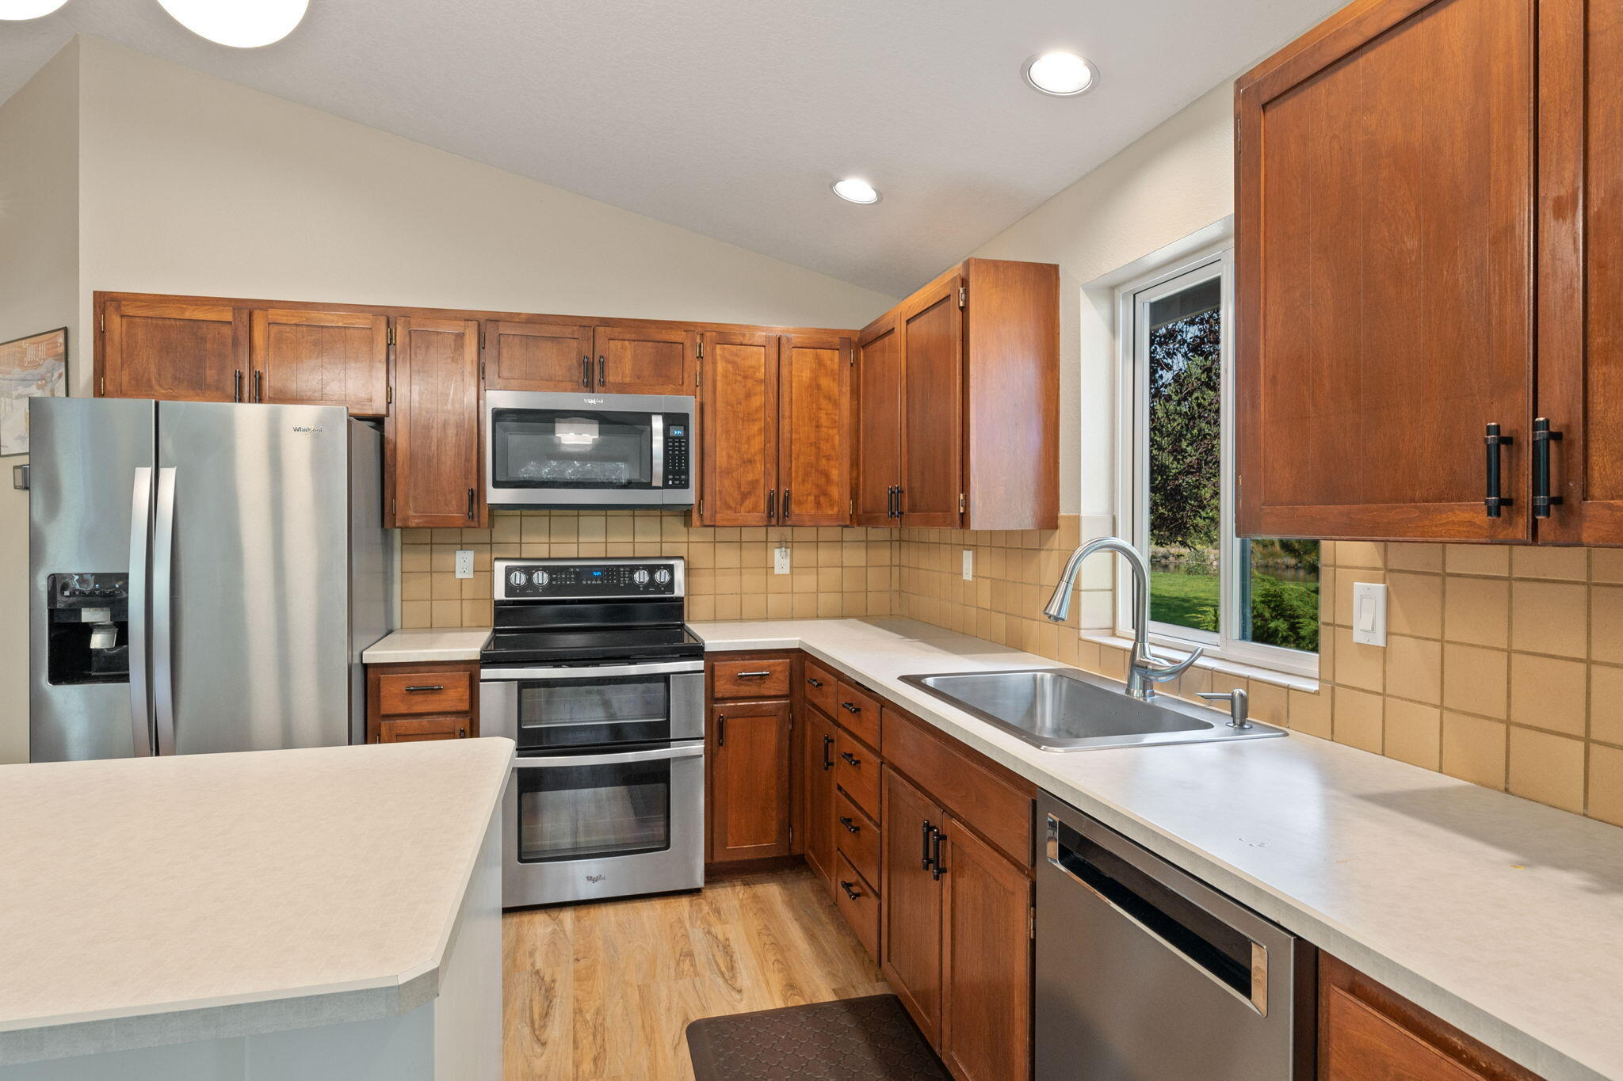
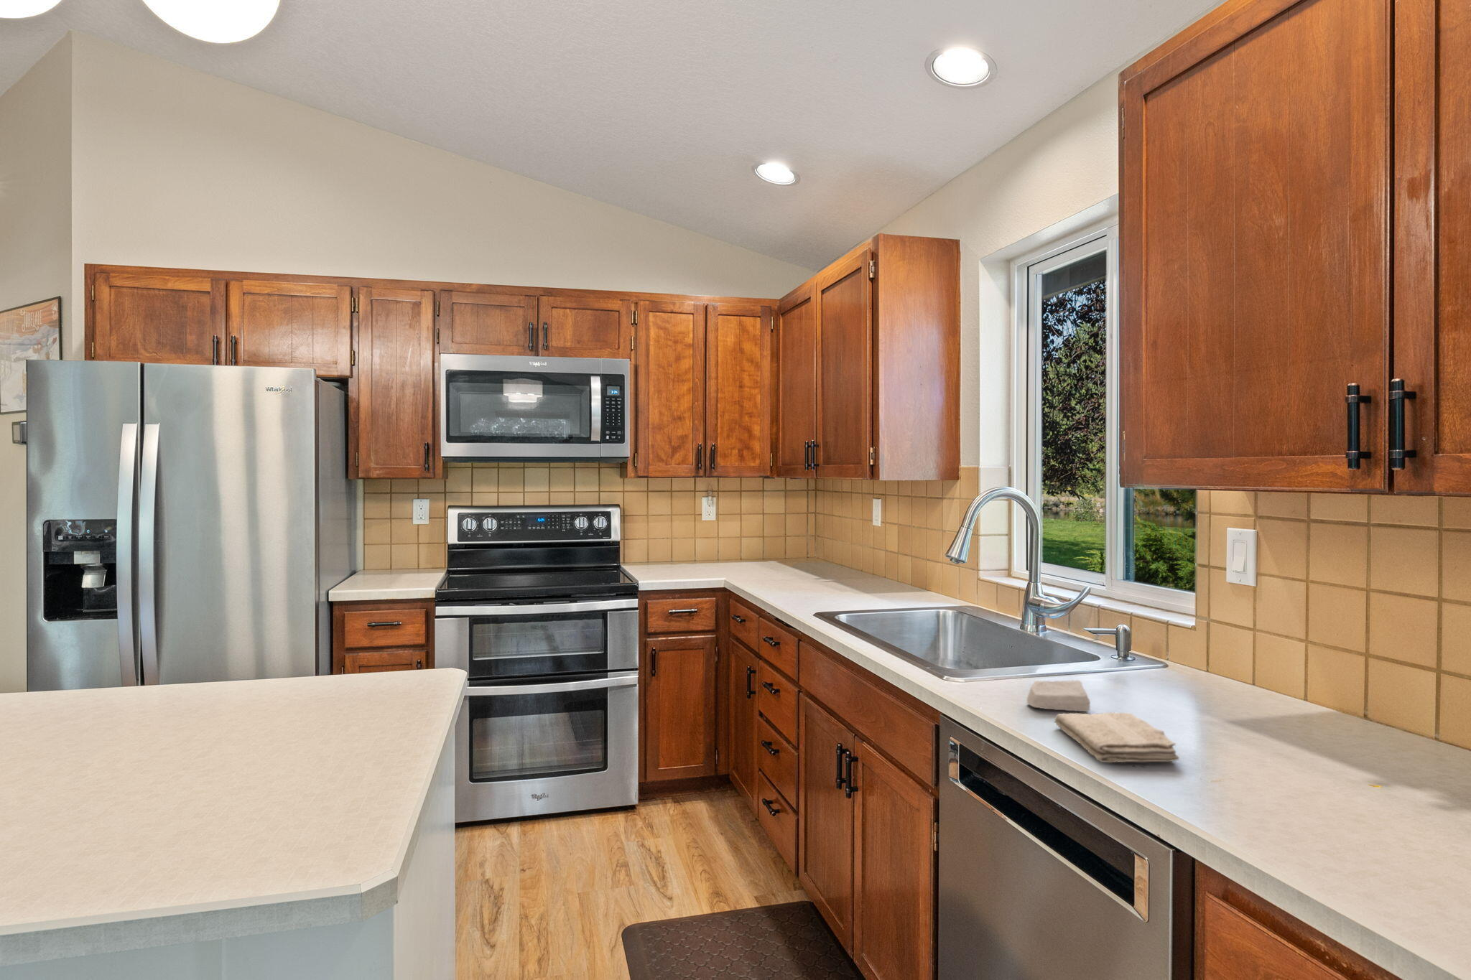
+ soap bar (1056, 695)
+ washcloth (1113, 734)
